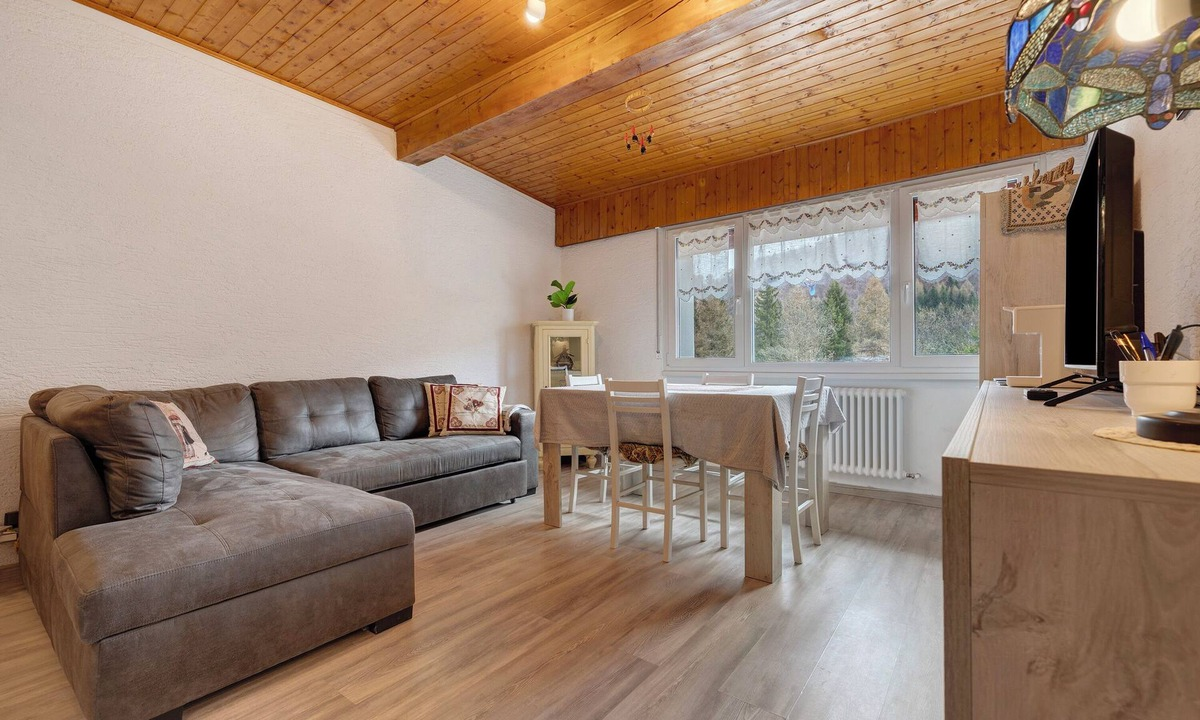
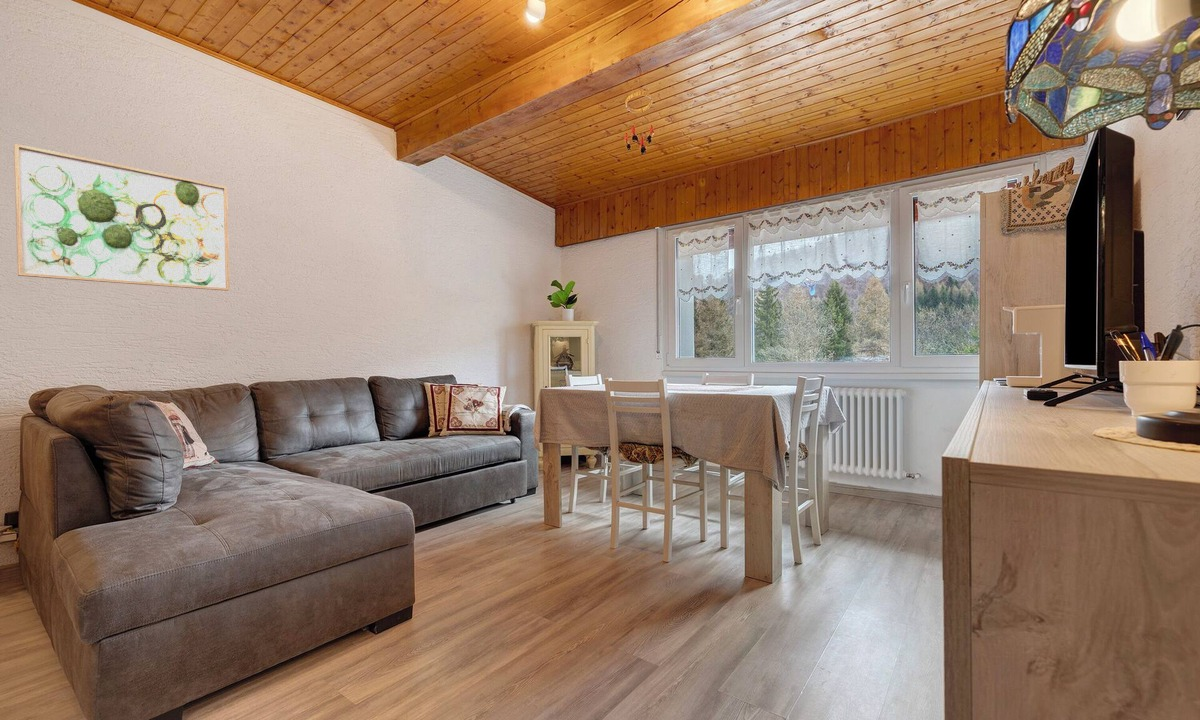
+ wall art (134, 226)
